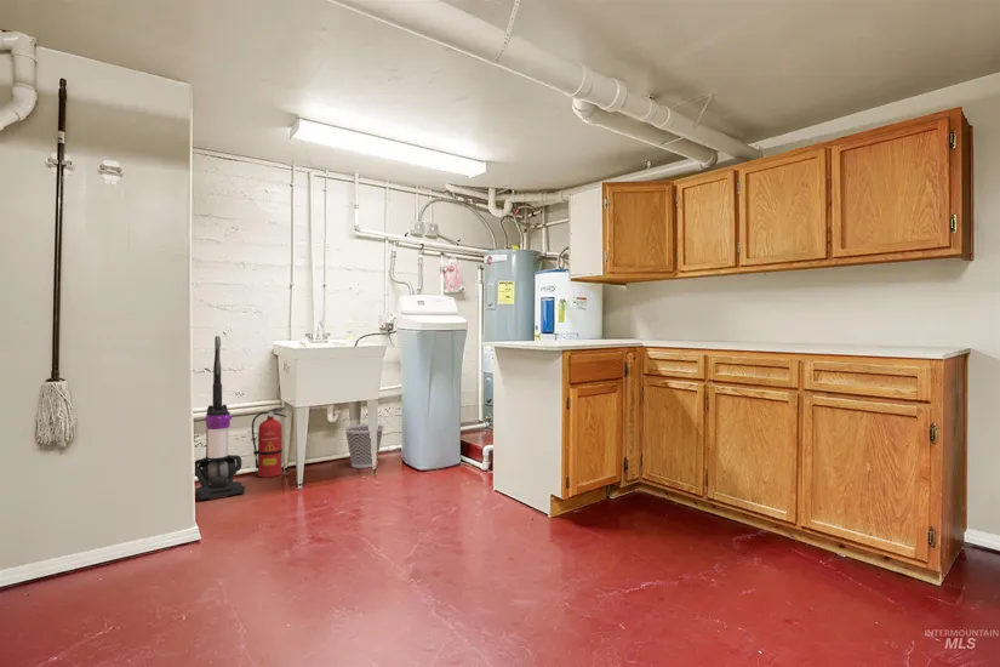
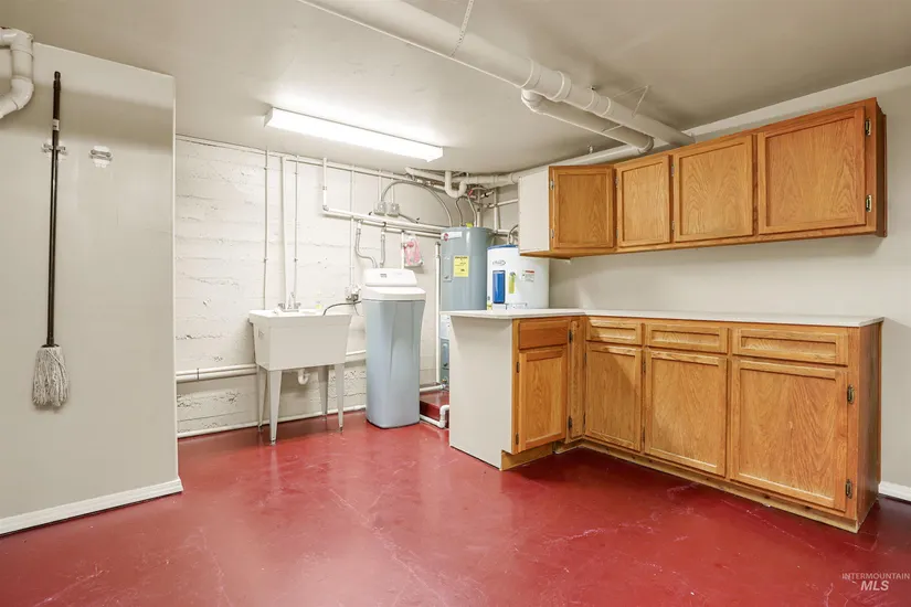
- wastebasket (364, 445)
- fire extinguisher (269, 441)
- vacuum cleaner (218, 412)
